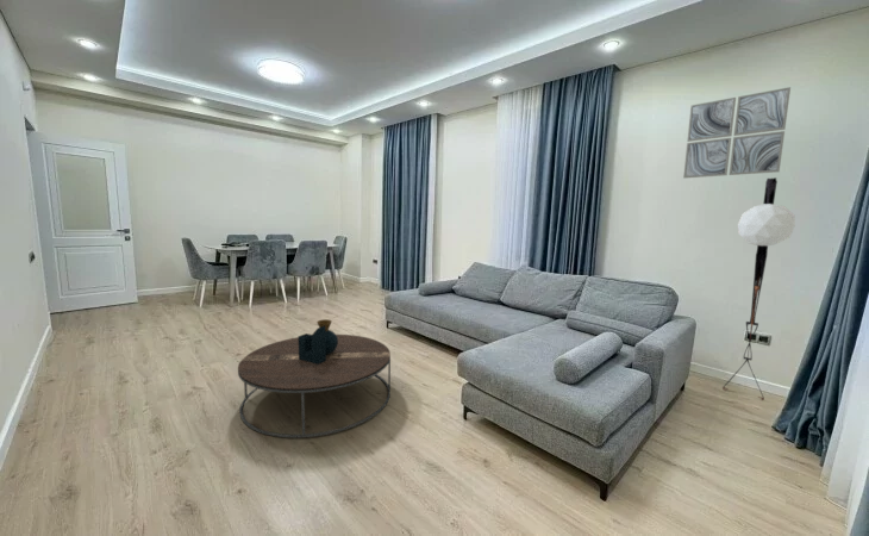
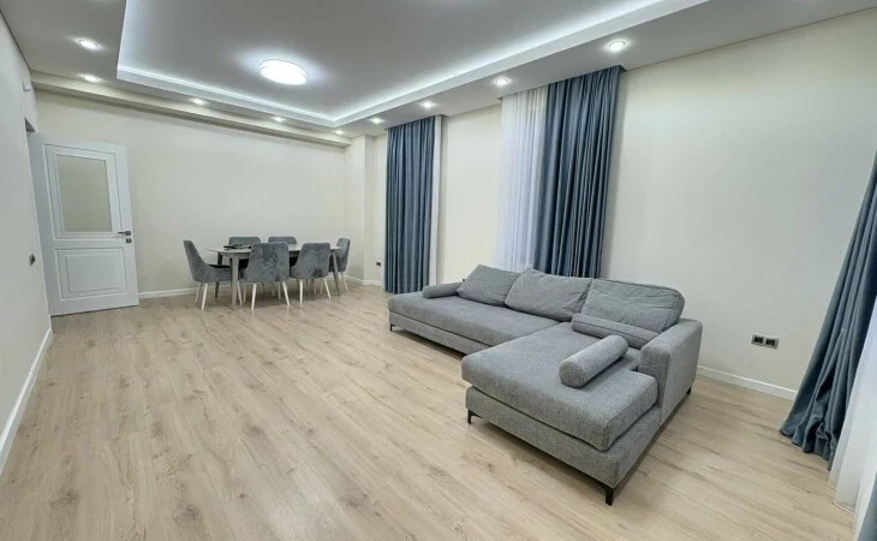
- coffee table (318, 359)
- floor lamp (756, 289)
- wall art (733, 137)
